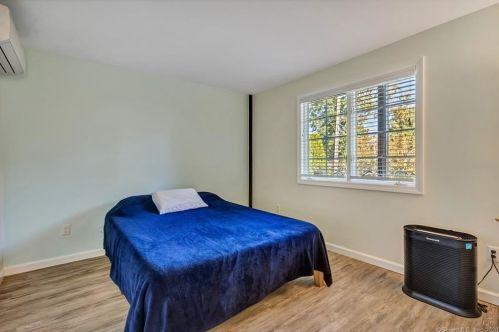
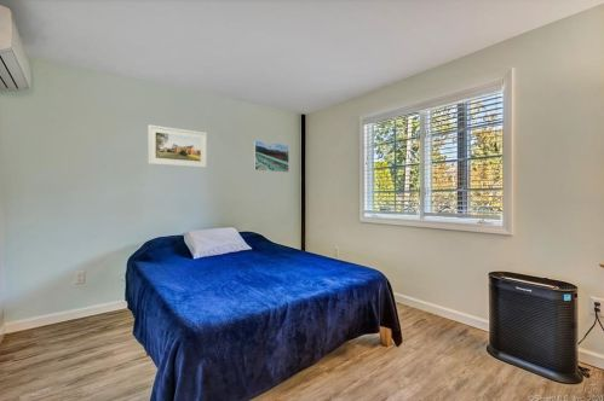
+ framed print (178, 147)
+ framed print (271, 157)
